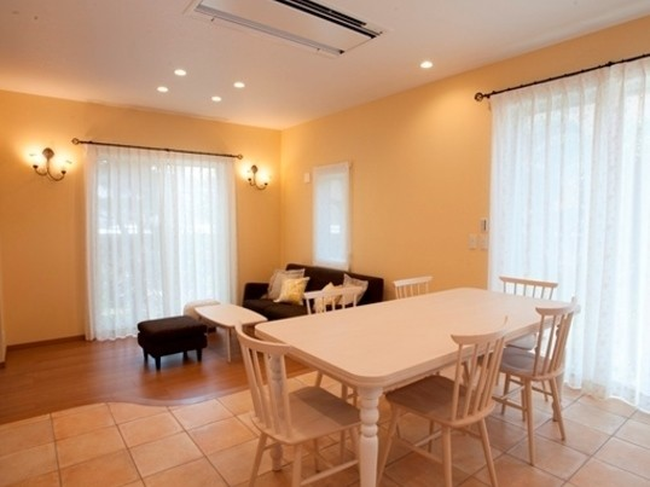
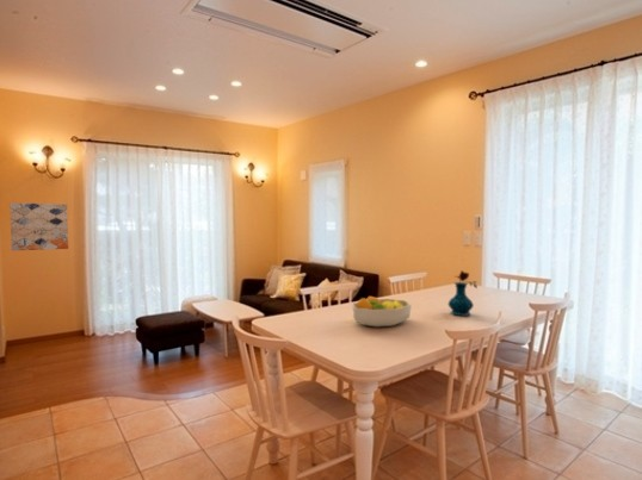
+ vase (462, 292)
+ wall art (39, 226)
+ fruit bowl (381, 308)
